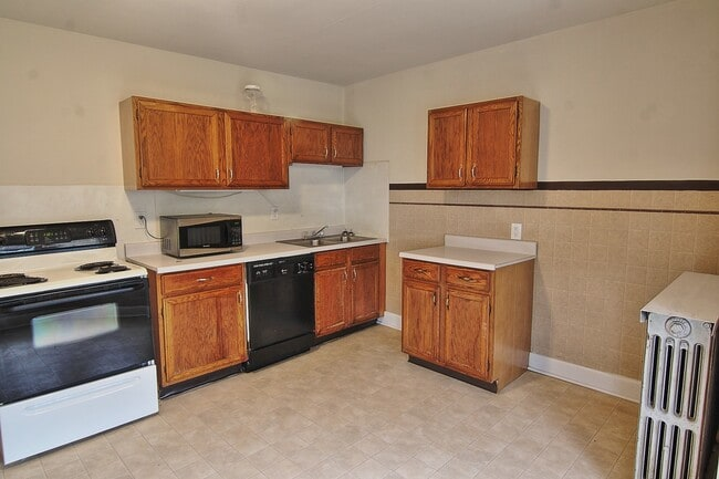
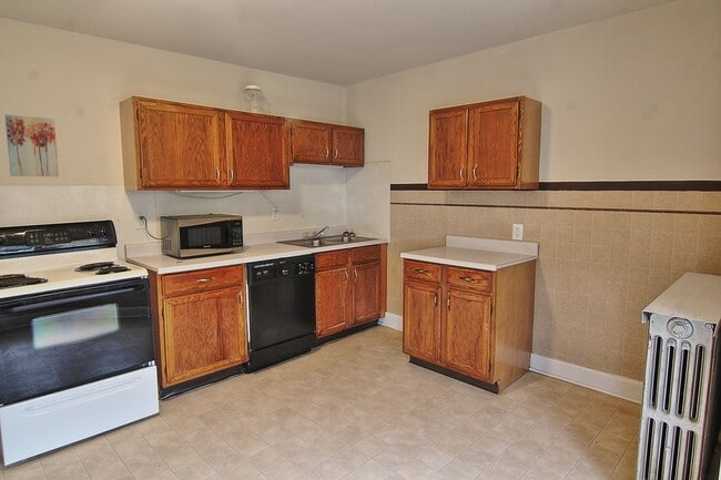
+ wall art (32, 146)
